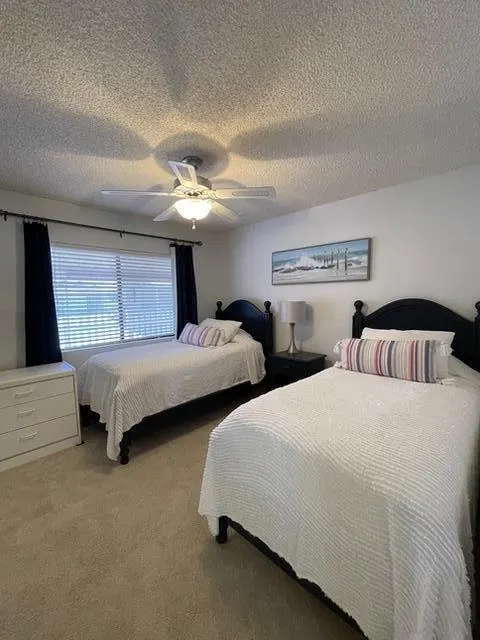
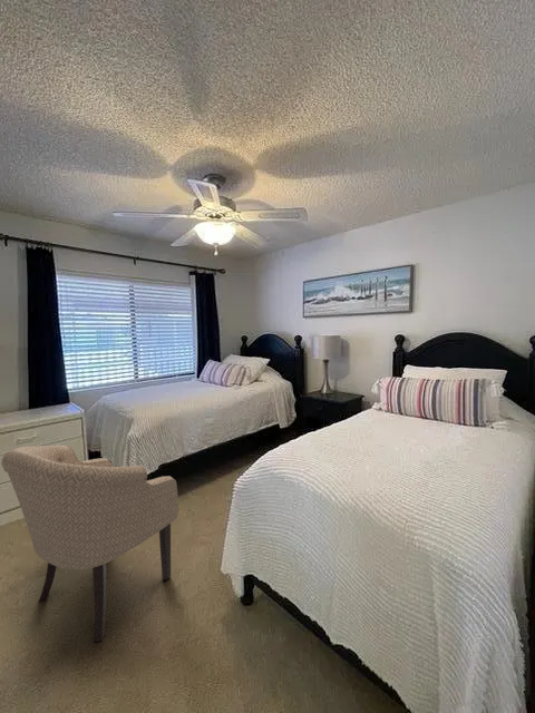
+ chair (91, 517)
